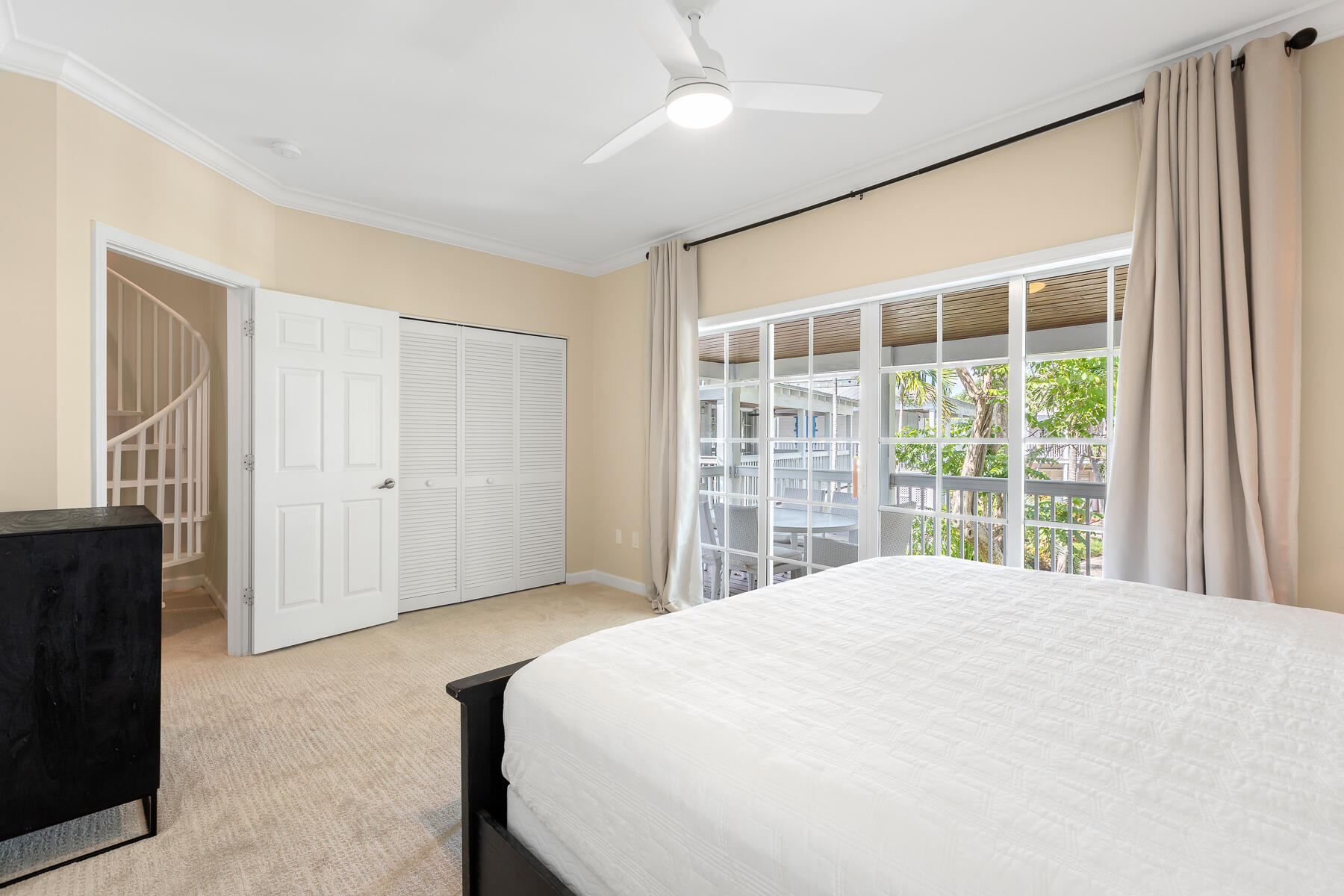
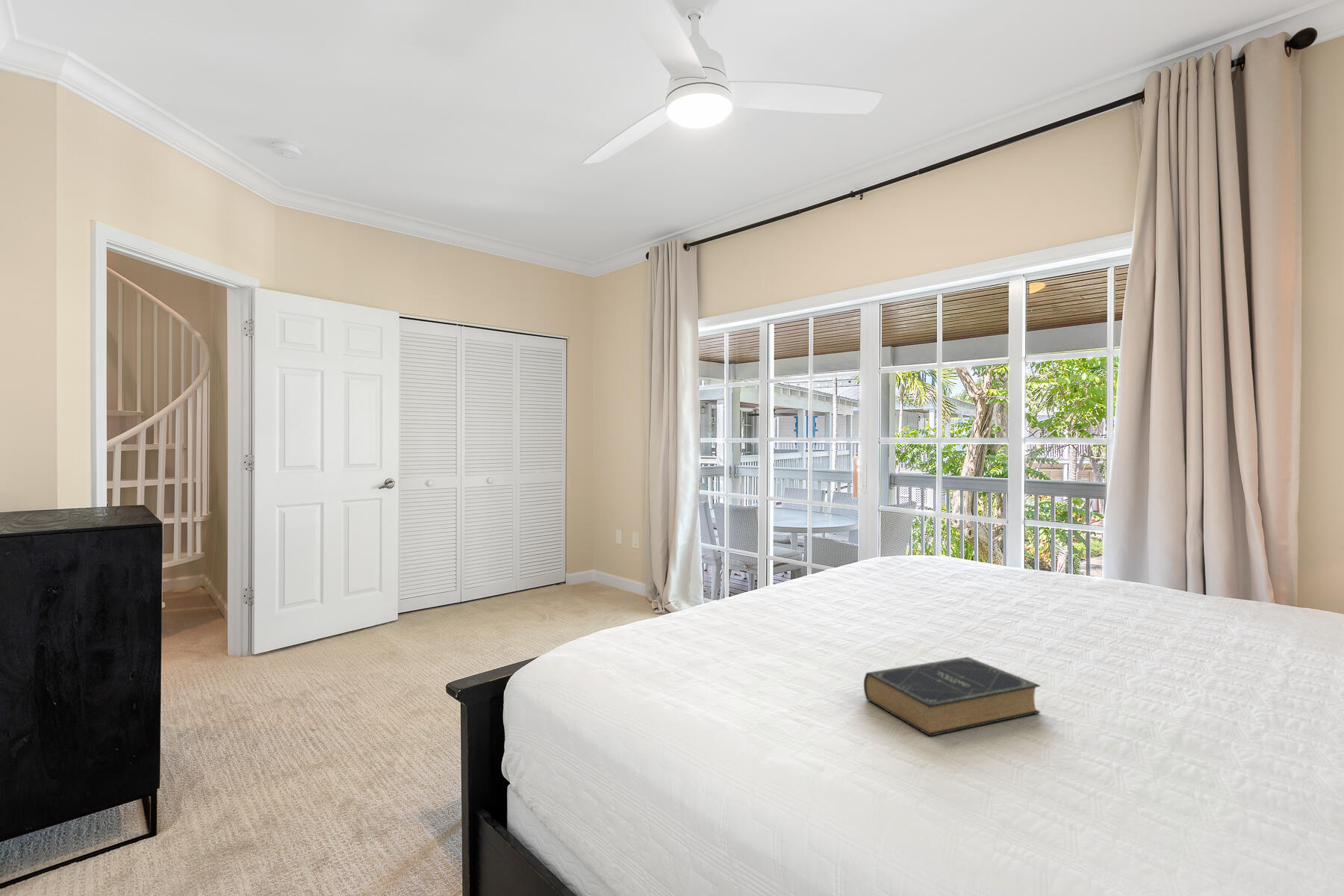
+ book (949, 691)
